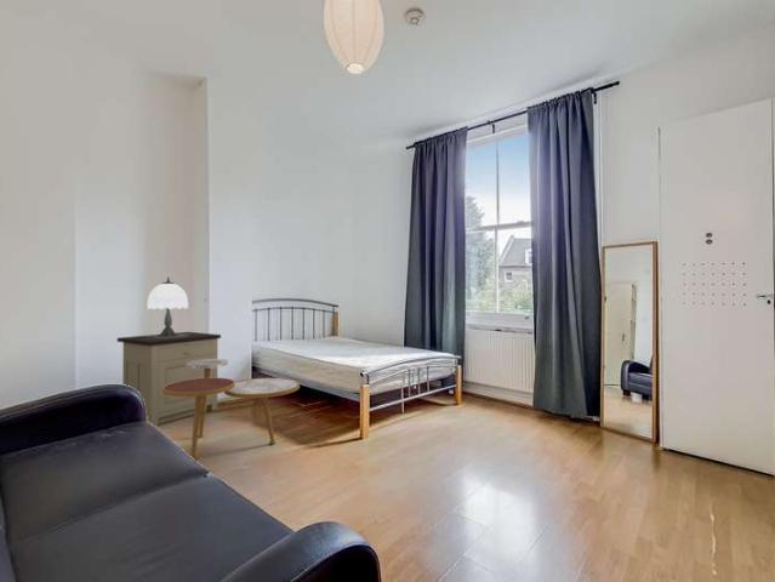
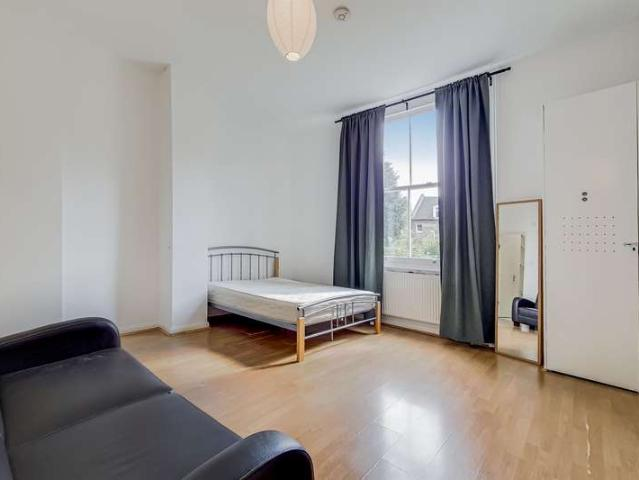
- table lamp (161, 306)
- nightstand (170, 375)
- side table (230, 407)
